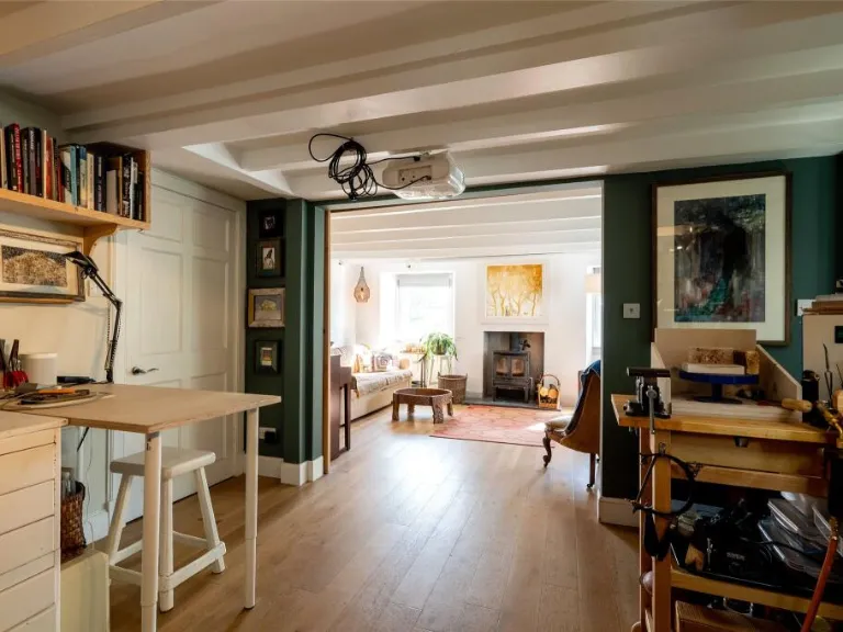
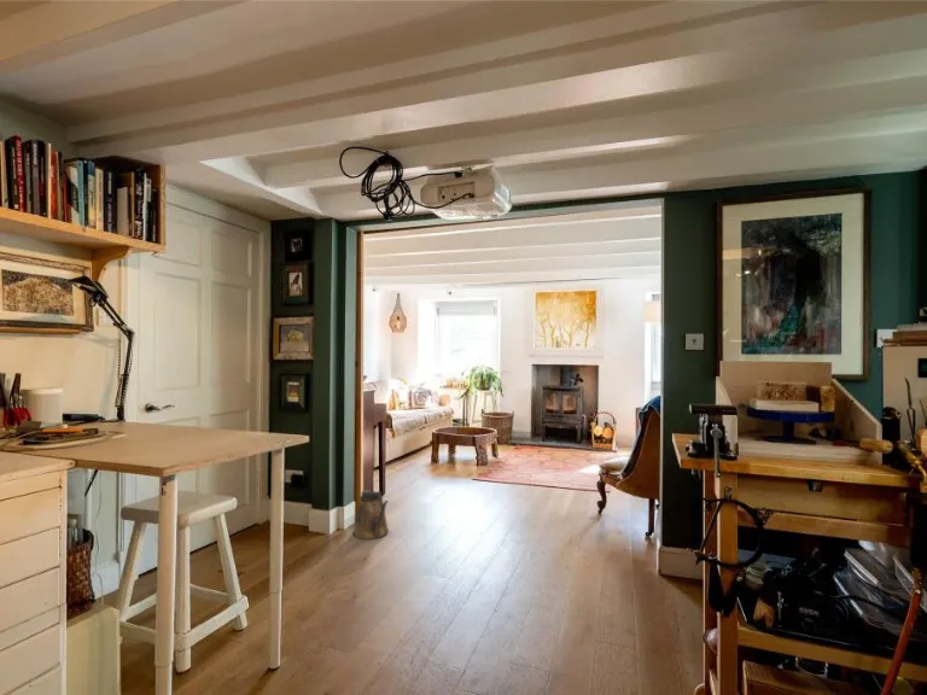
+ watering can (374, 513)
